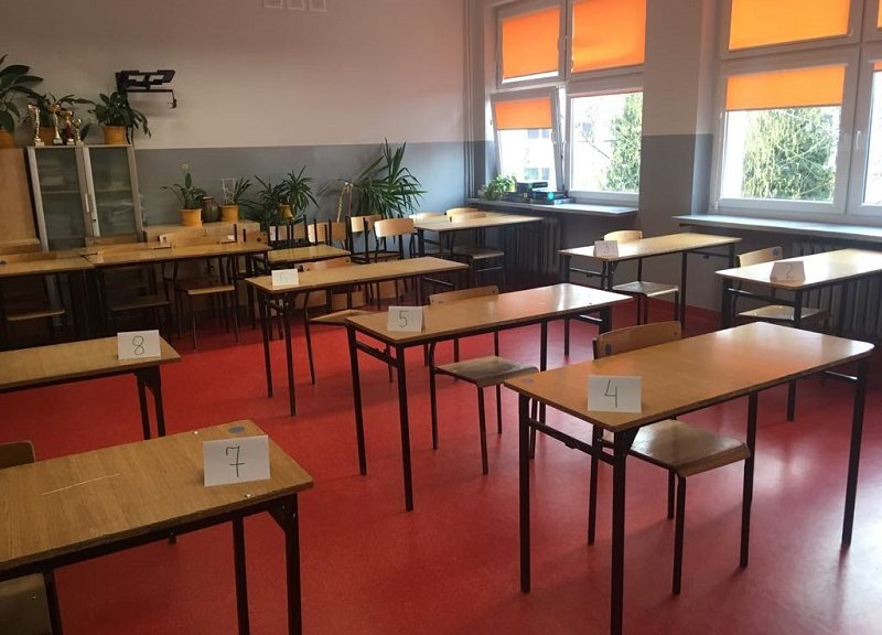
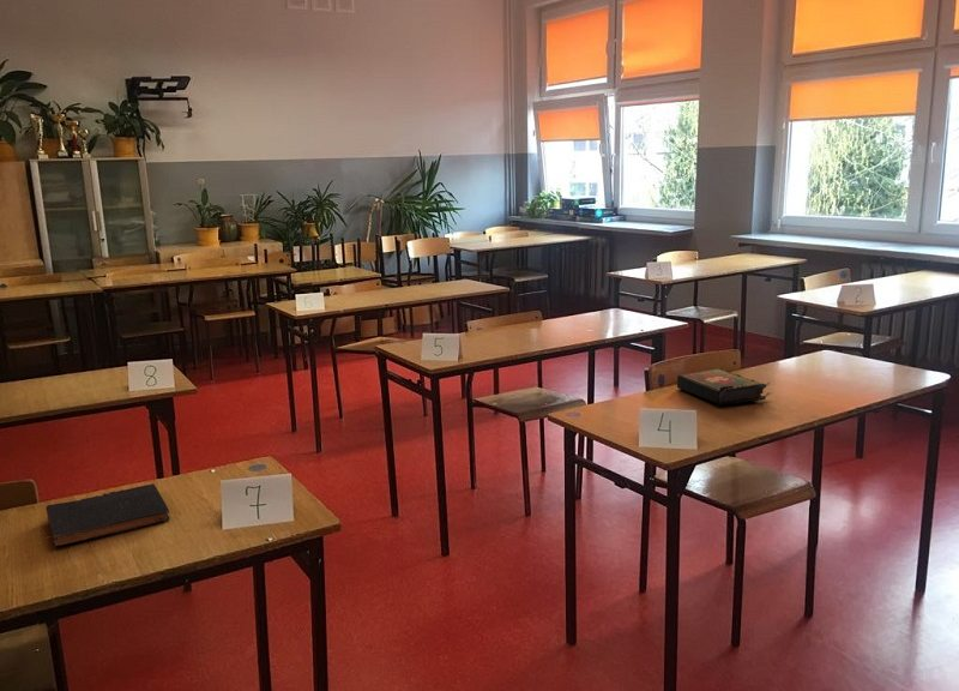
+ book (107, 512)
+ book (720, 386)
